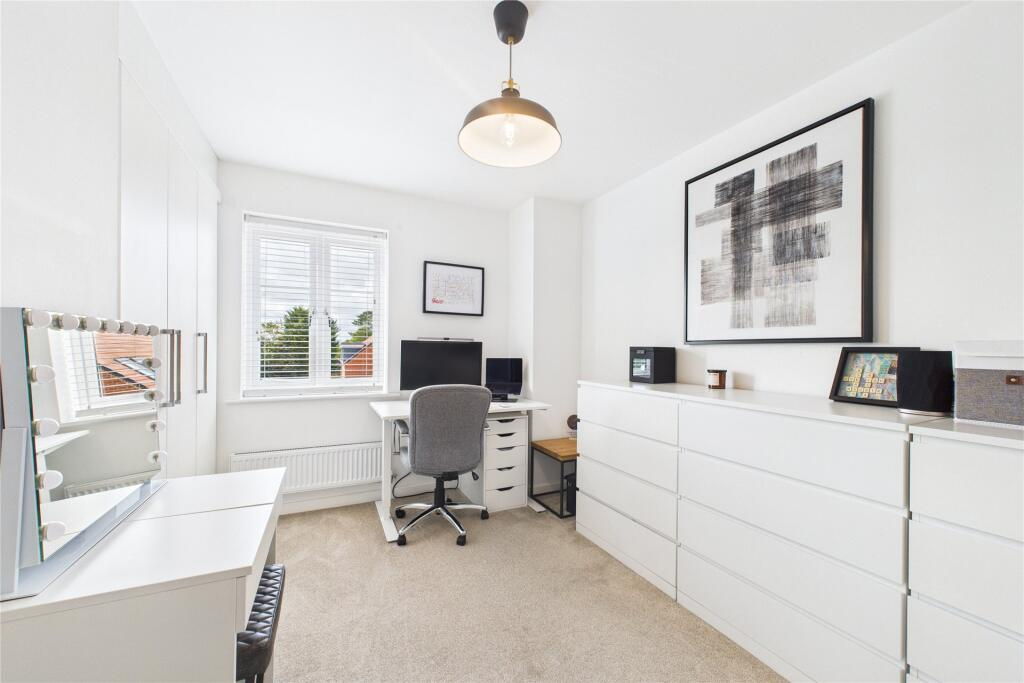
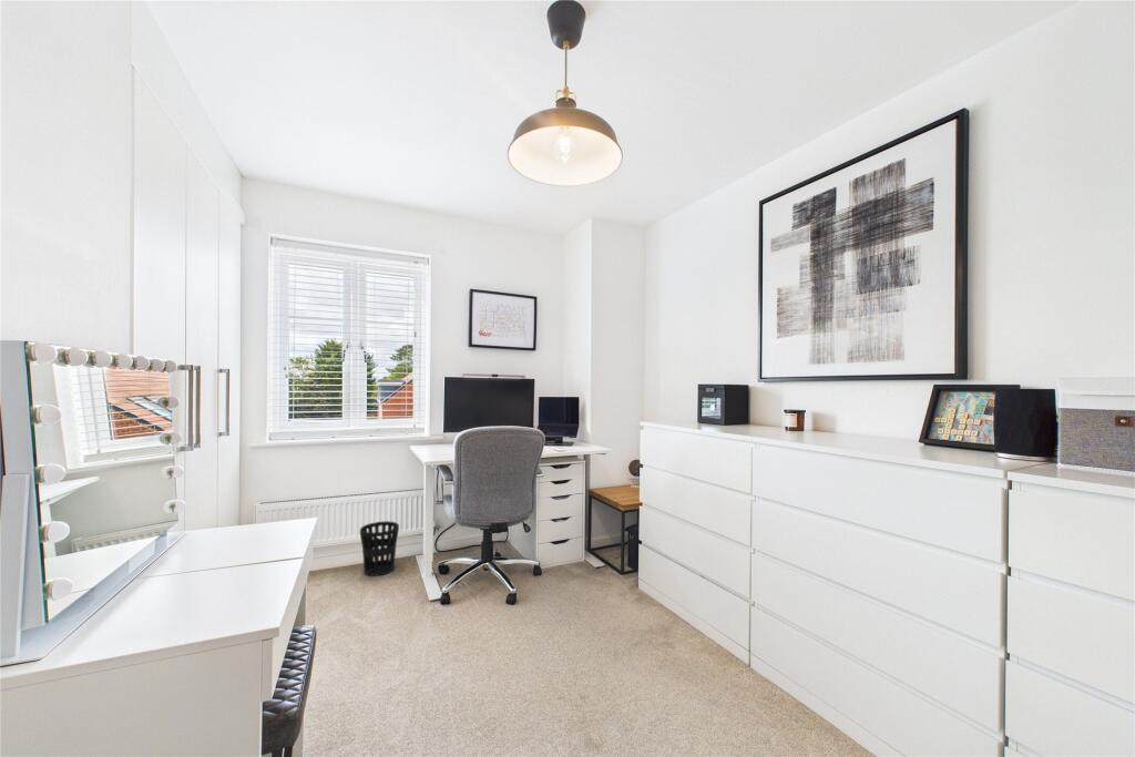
+ wastebasket (379, 549)
